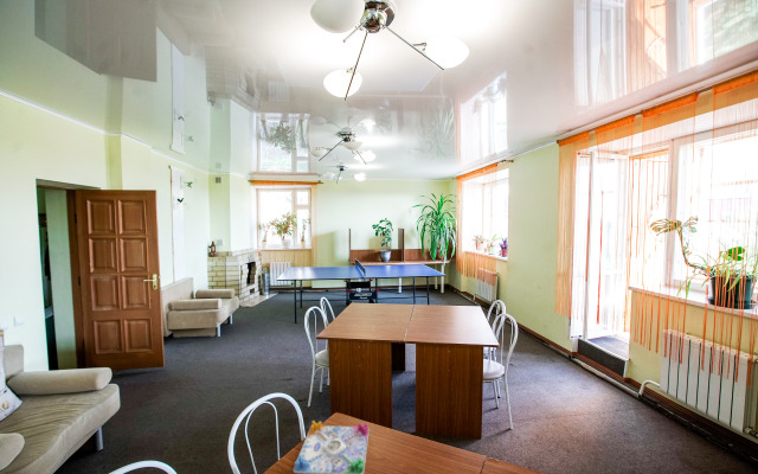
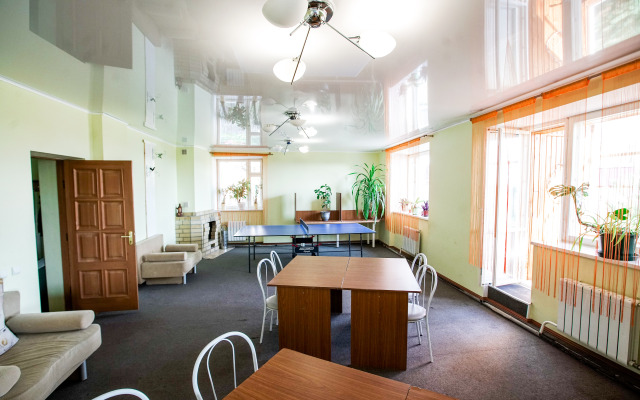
- board game (334, 444)
